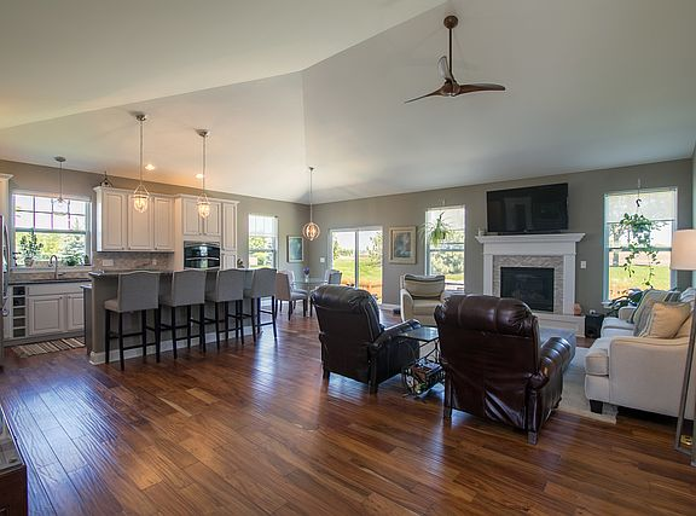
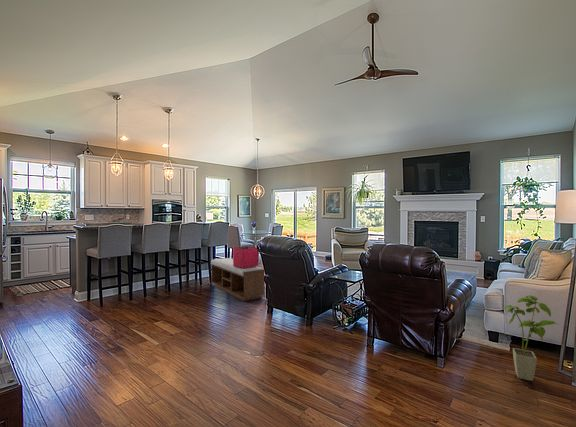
+ bench (235, 277)
+ house plant (530, 336)
+ storage bin (245, 256)
